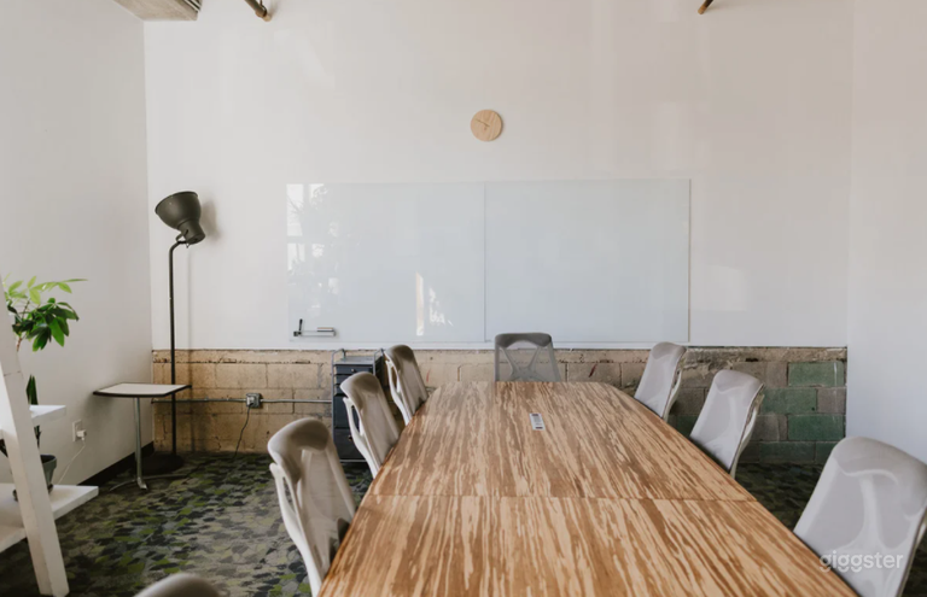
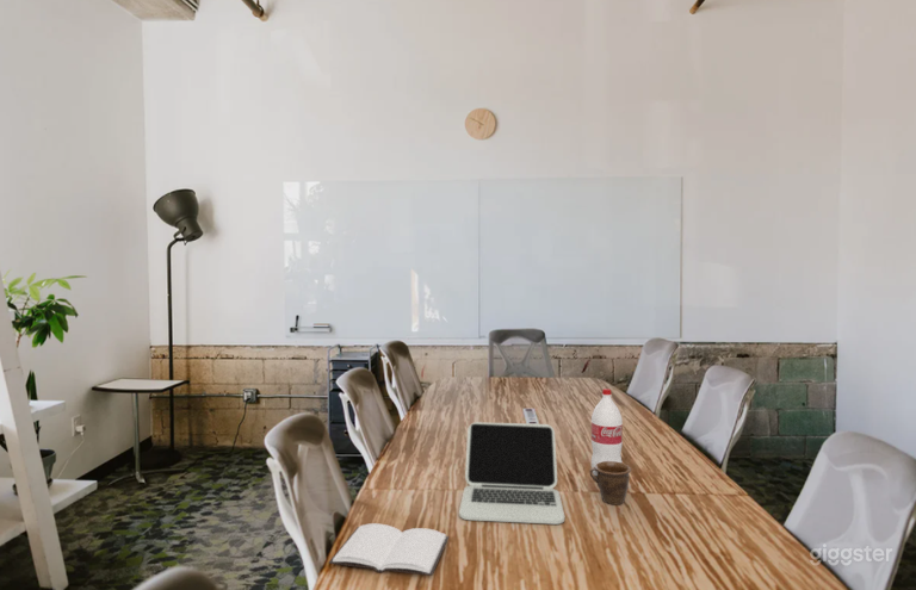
+ laptop (510, 466)
+ bottle (606, 433)
+ mug (609, 483)
+ book (391, 547)
